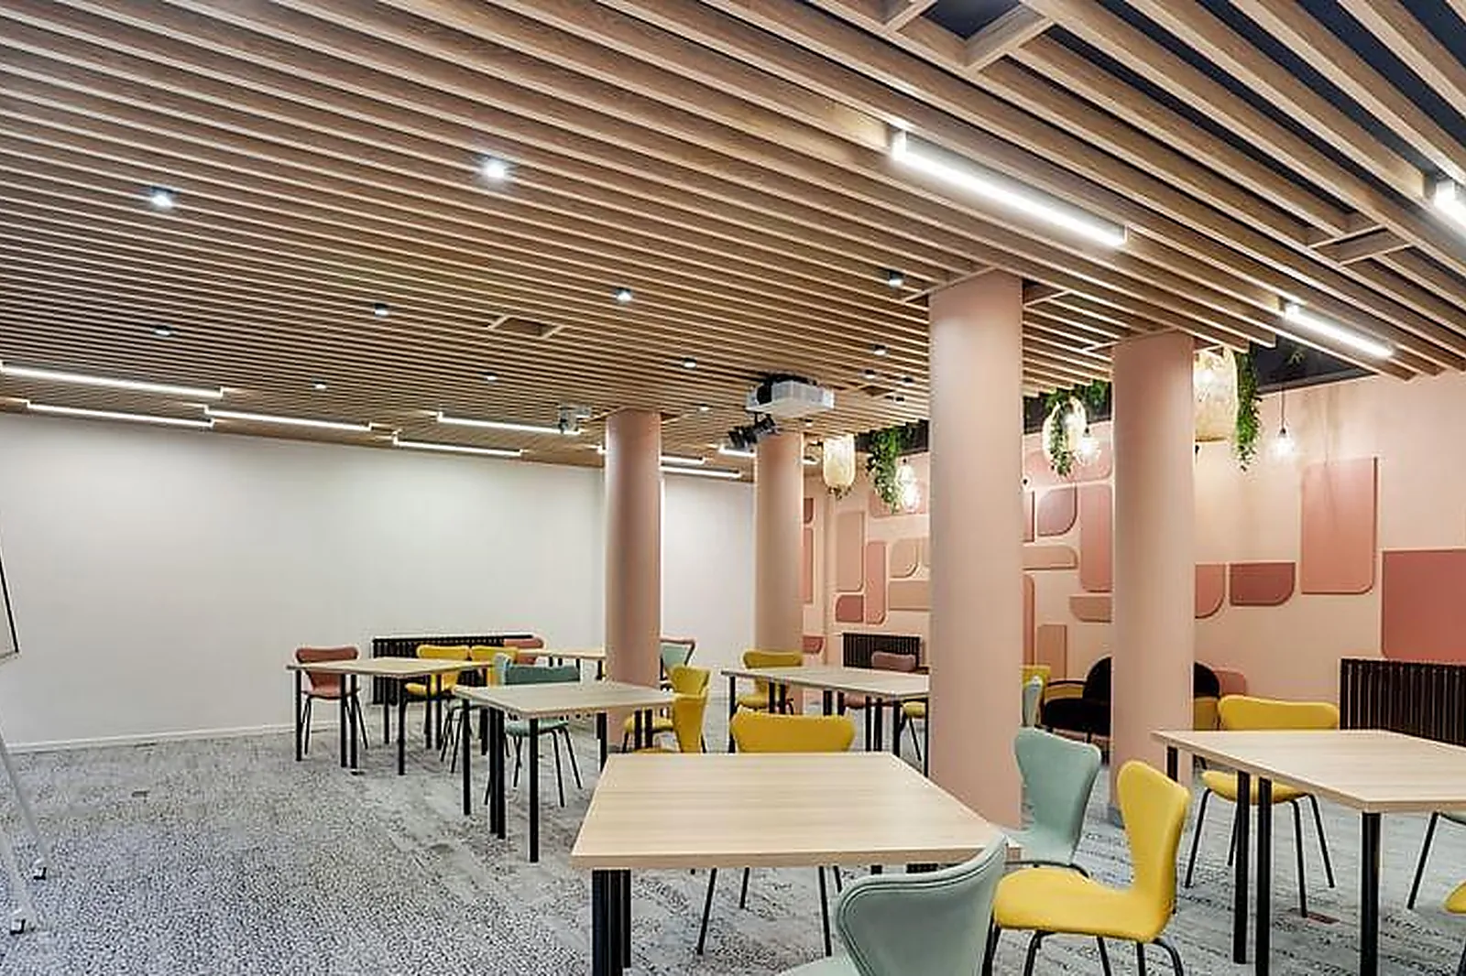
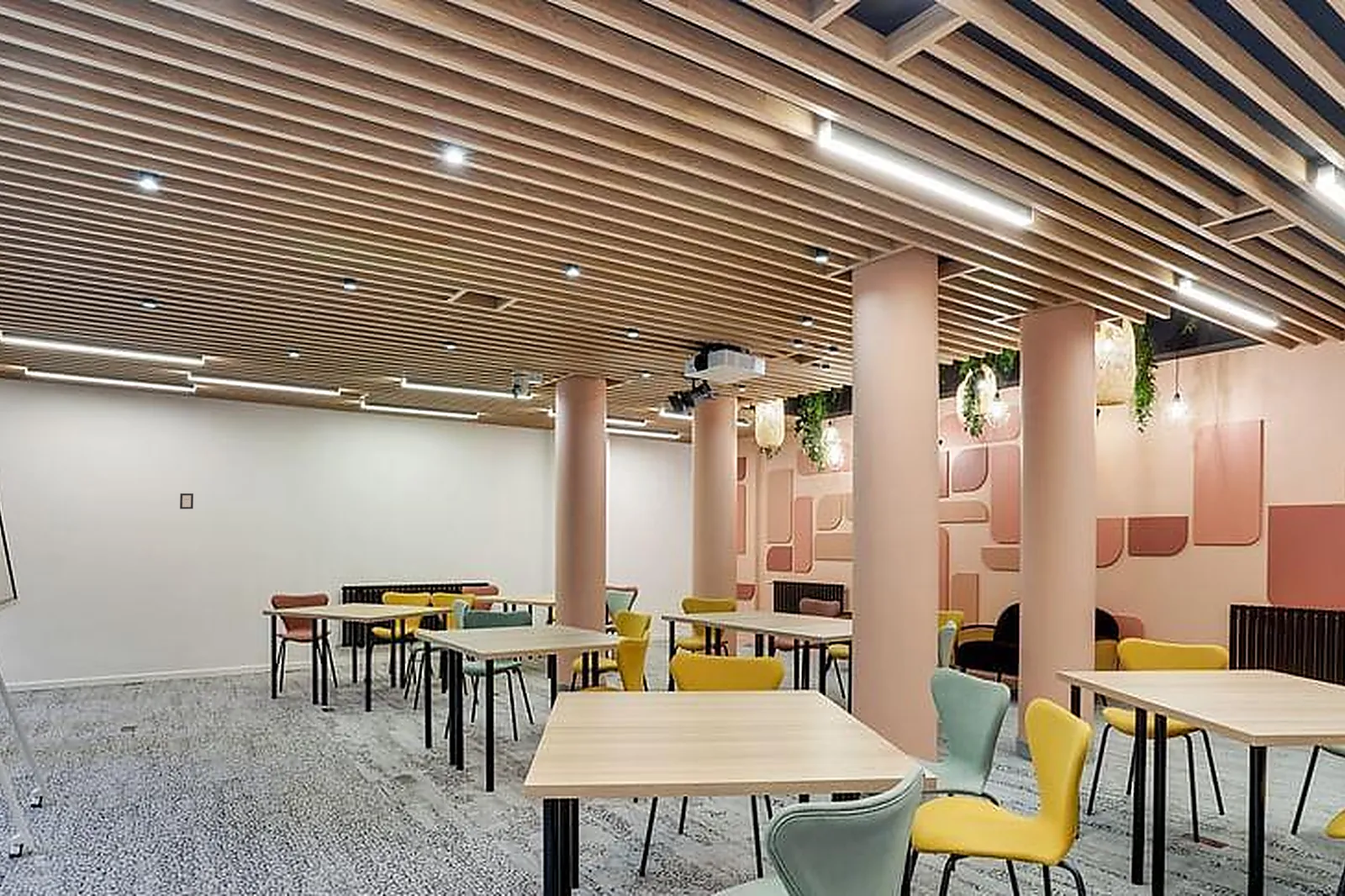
+ picture frame (187, 501)
